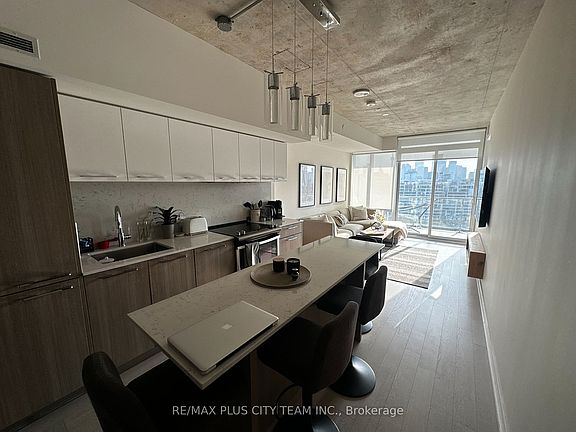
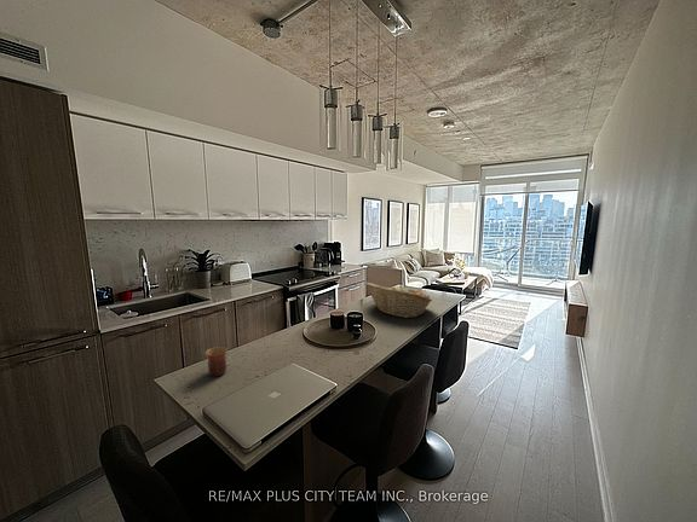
+ mug (215, 360)
+ fruit basket (397, 296)
